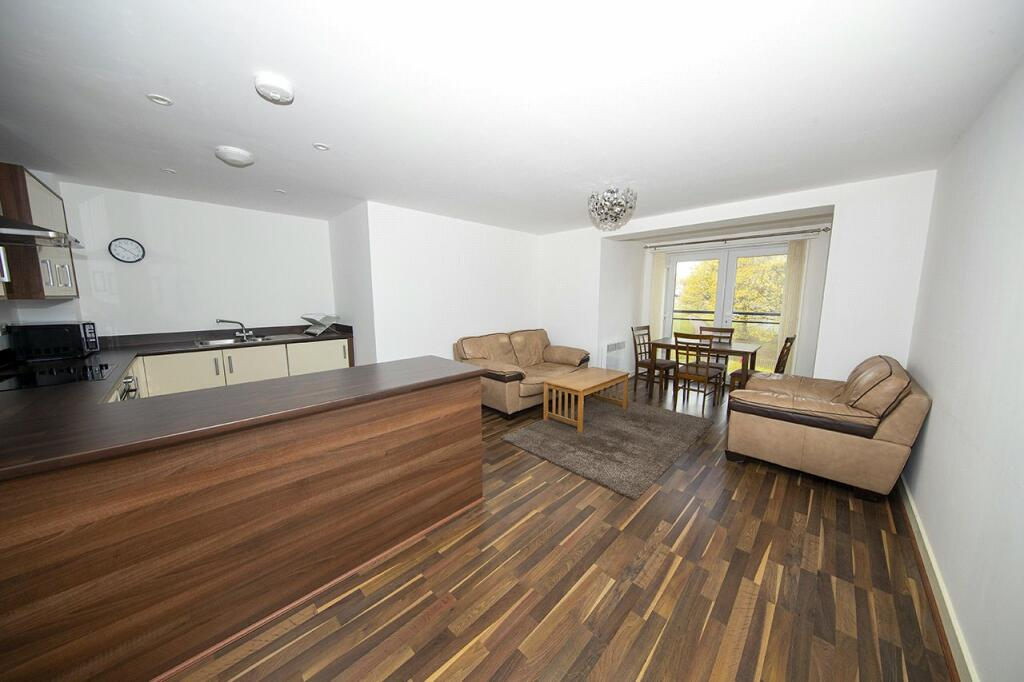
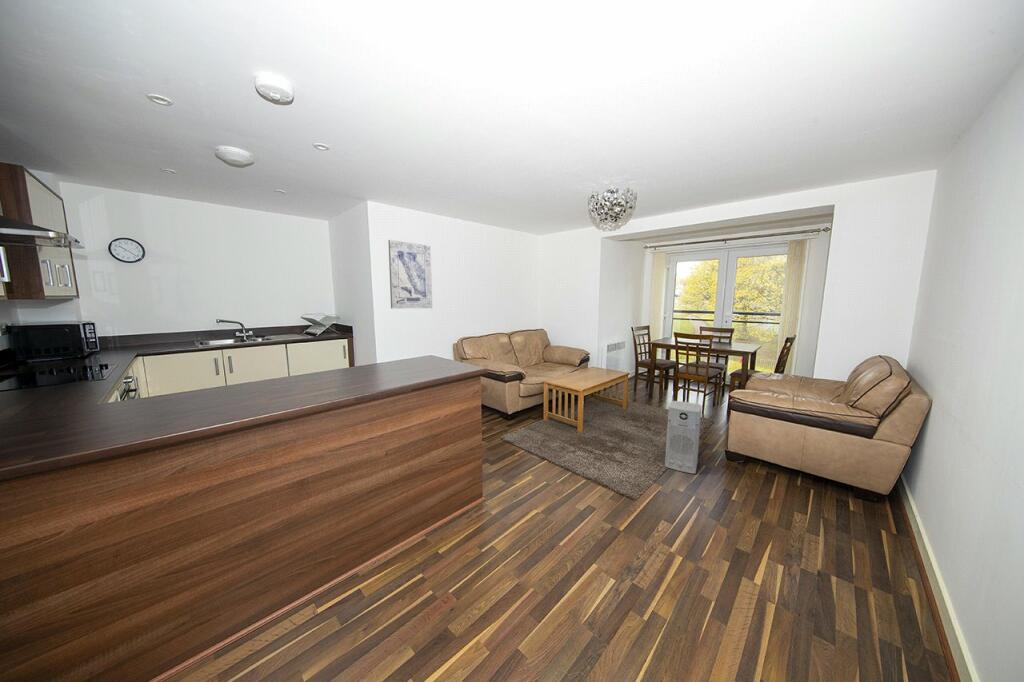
+ air purifier (683, 435)
+ wall art (411, 276)
